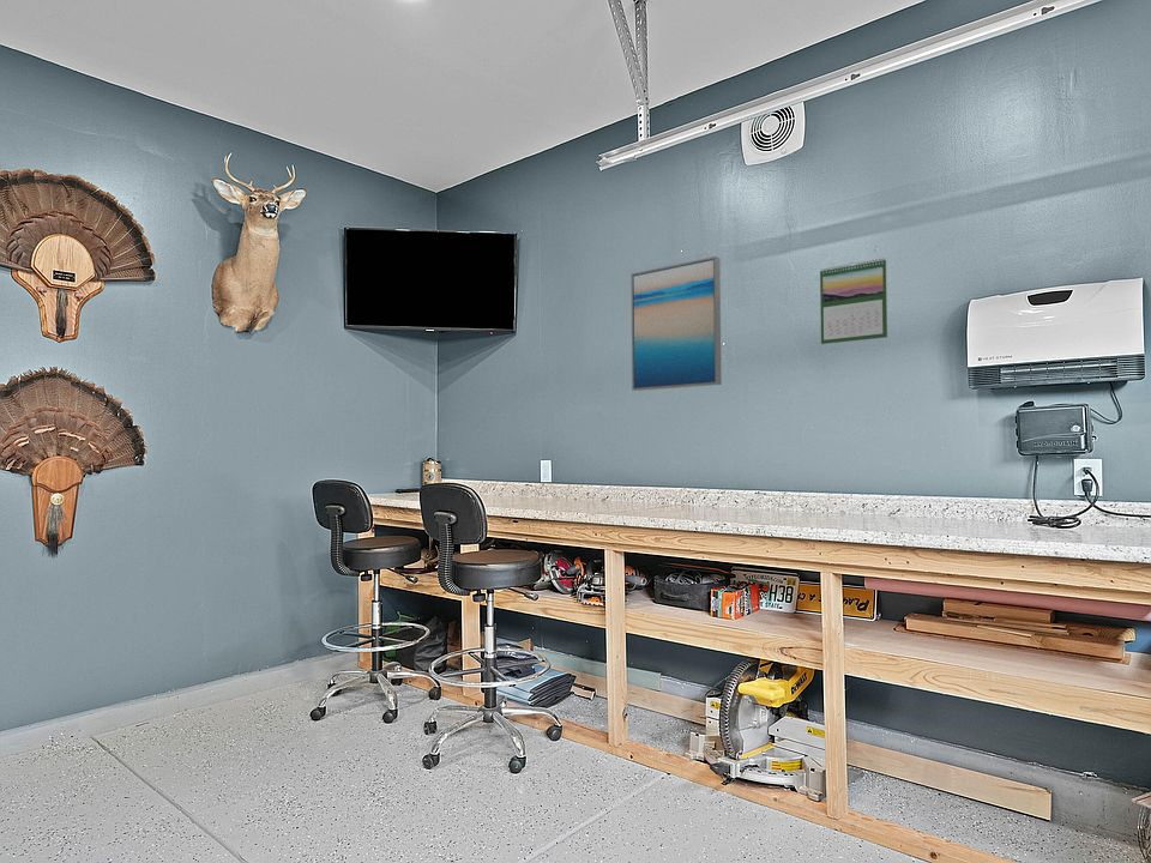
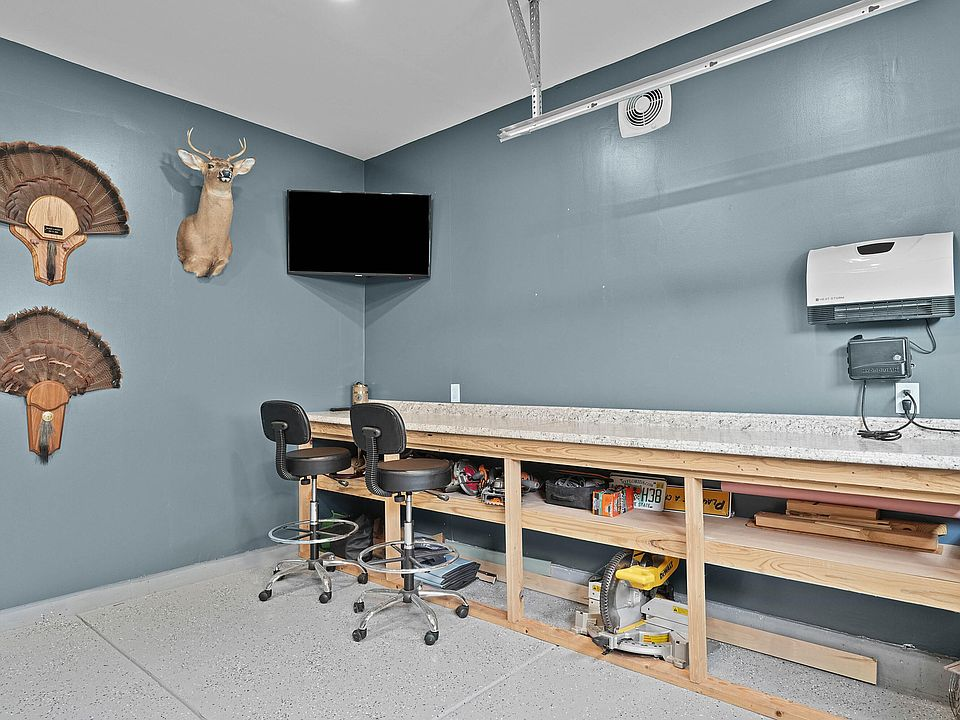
- wall art (674, 326)
- calendar (852, 301)
